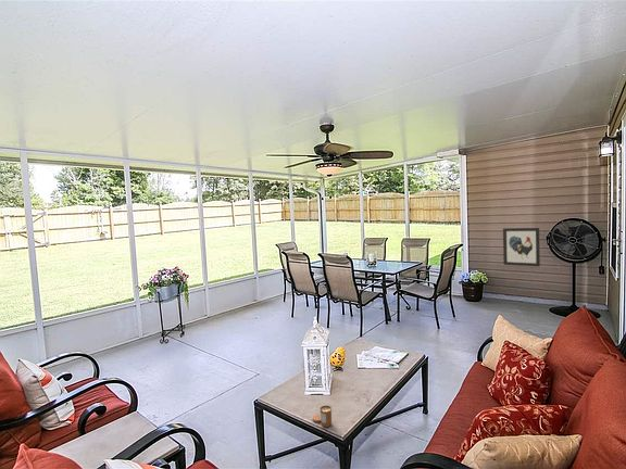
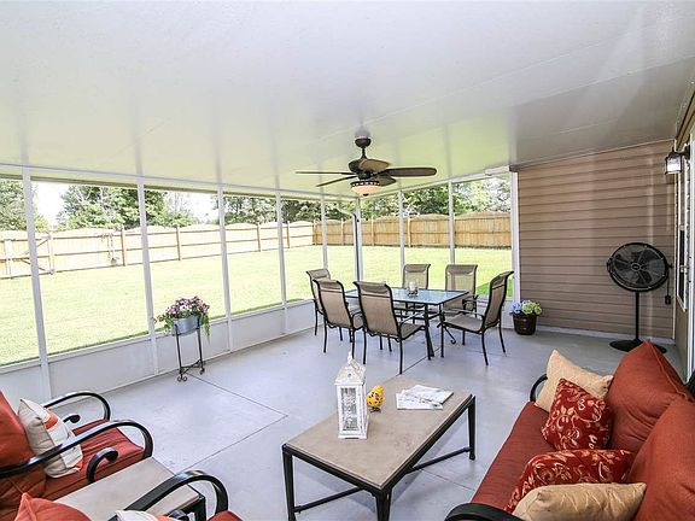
- wall art (521, 246)
- candle (322, 414)
